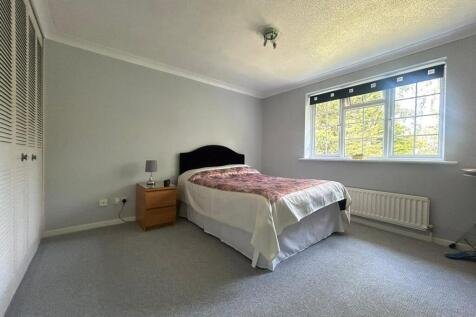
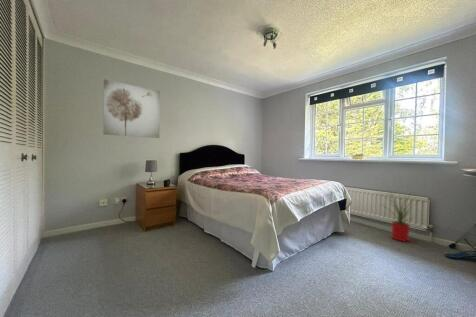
+ wall art (133, 111)
+ house plant (401, 213)
